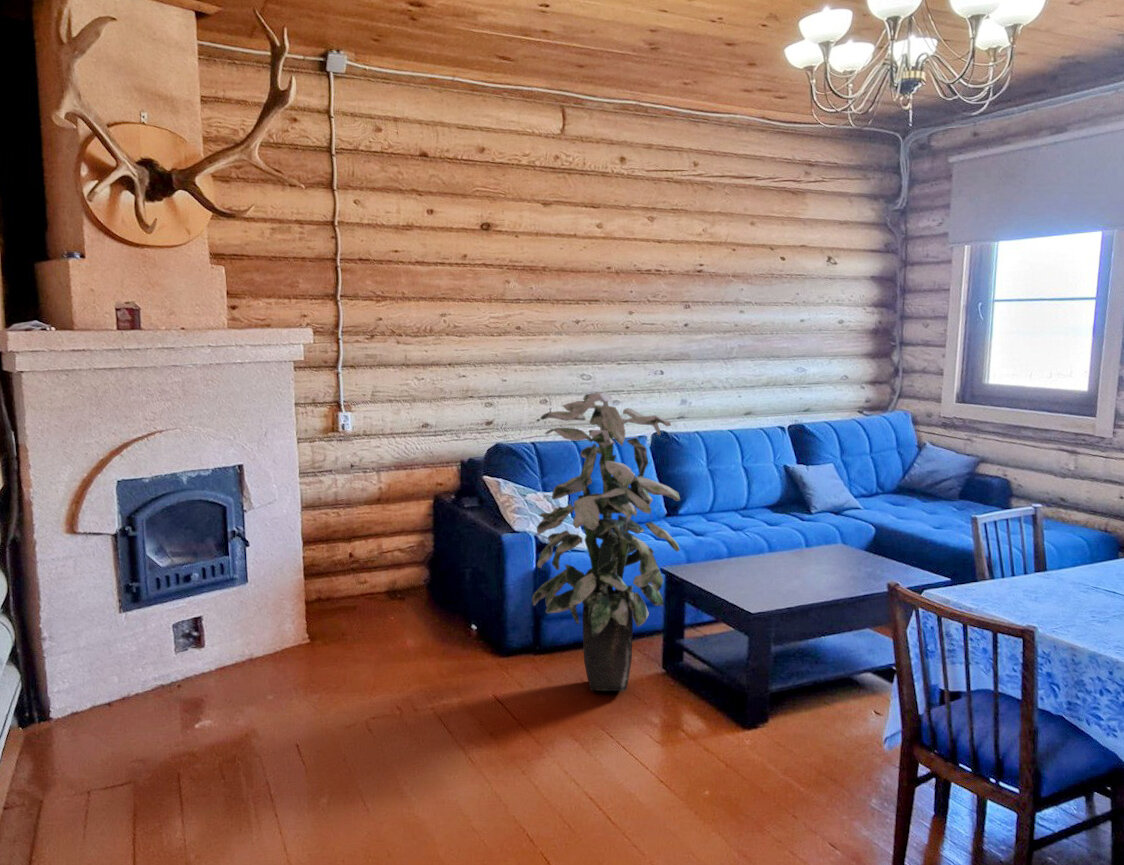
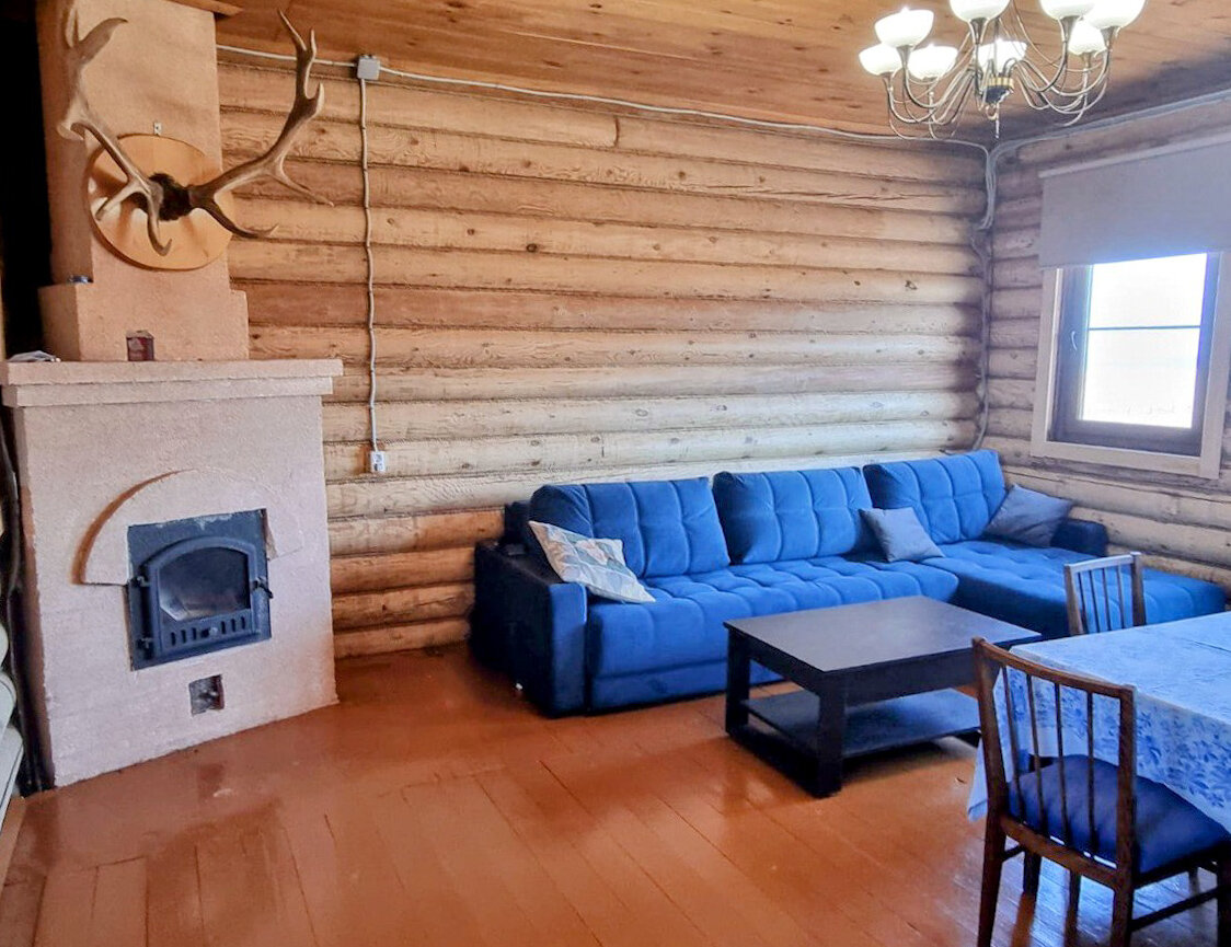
- indoor plant (601, 539)
